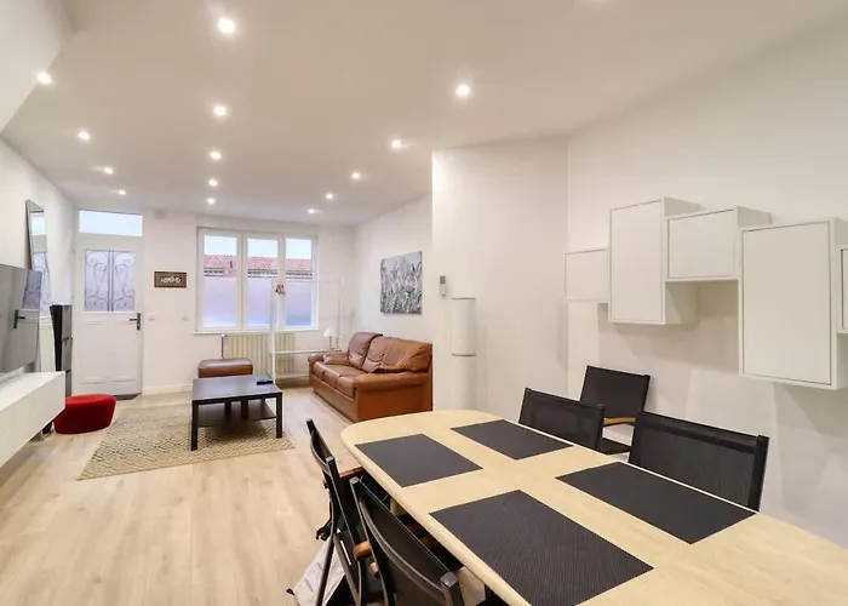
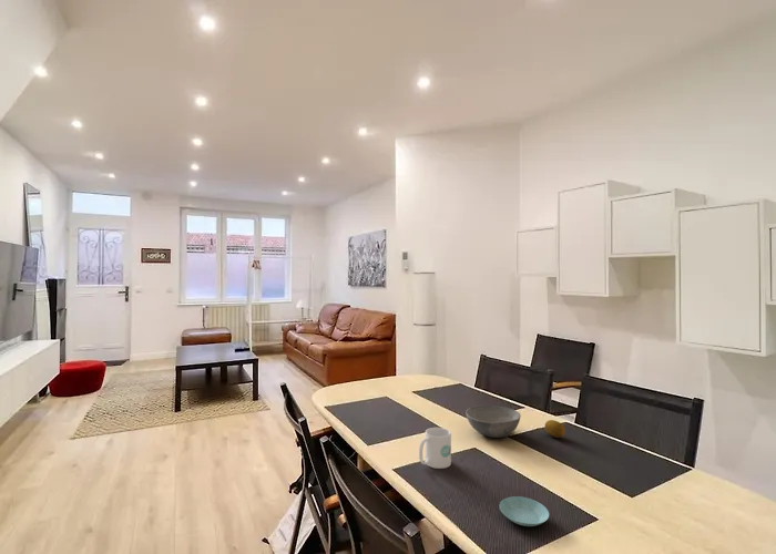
+ bowl (492, 422)
+ mug (433, 448)
+ fruit (554, 429)
+ saucer (523, 513)
